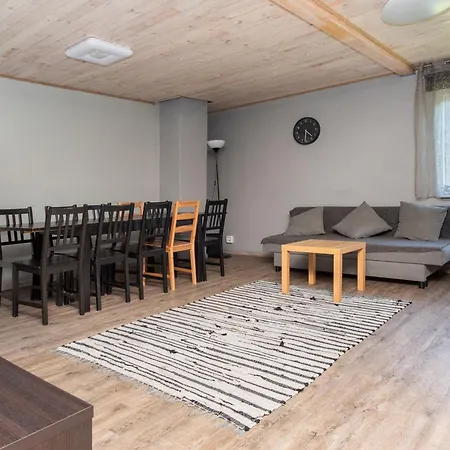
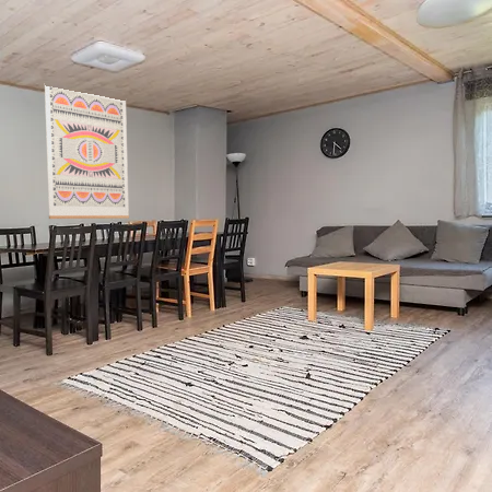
+ wall art (90, 150)
